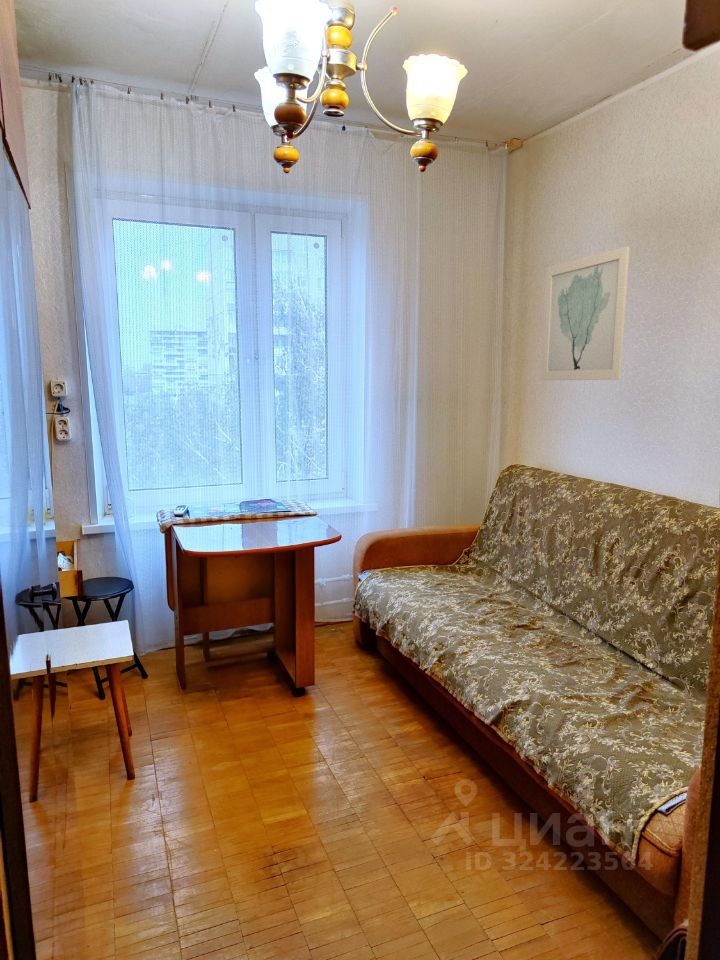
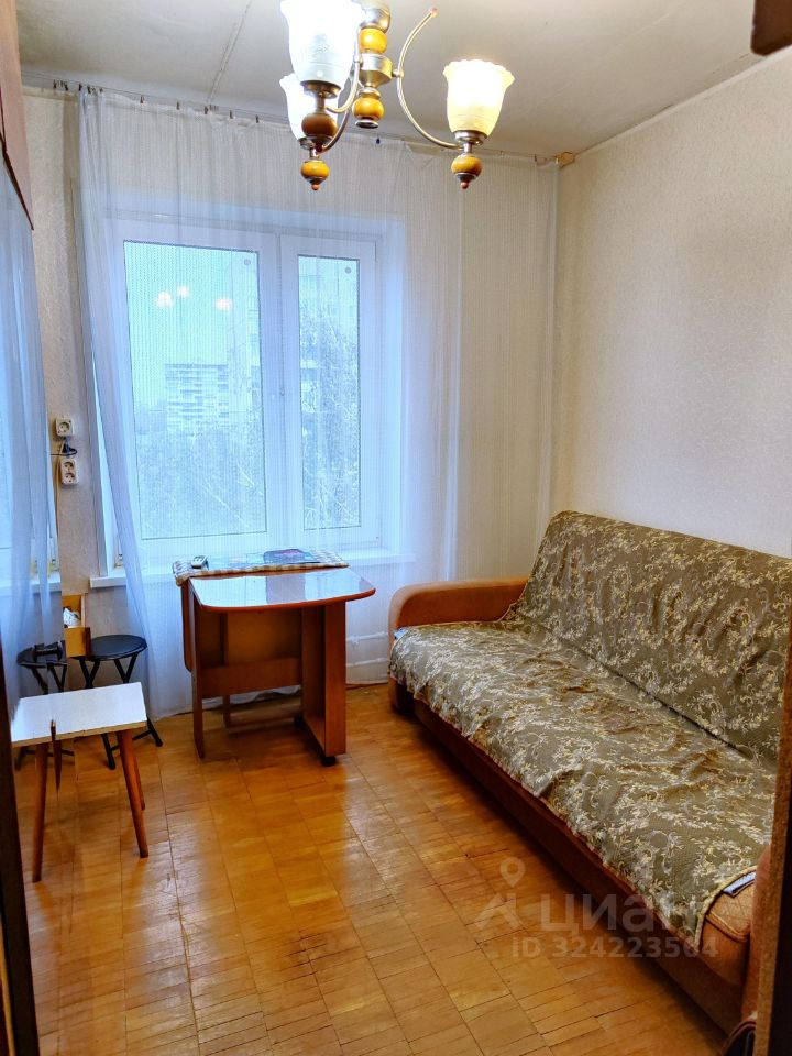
- wall art (580, 319)
